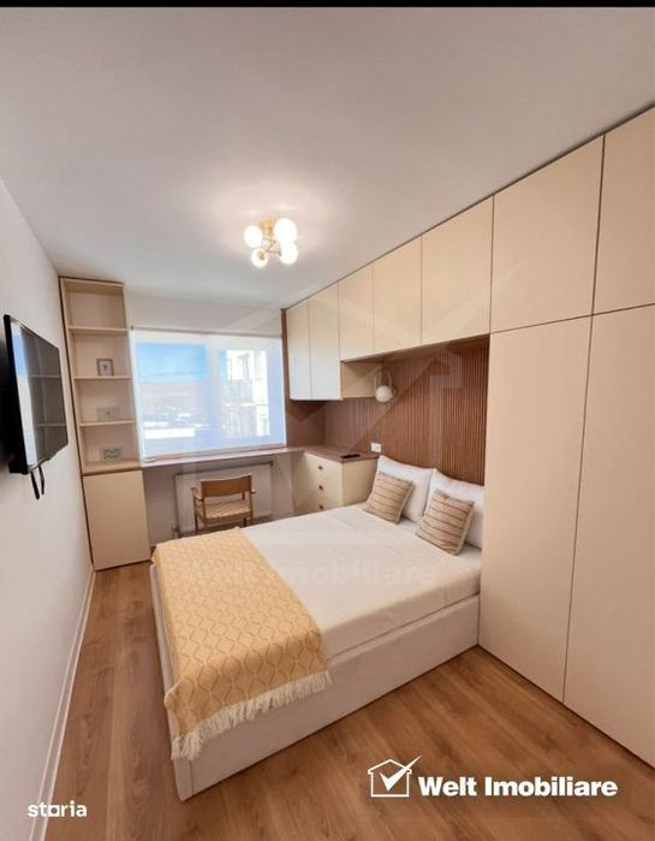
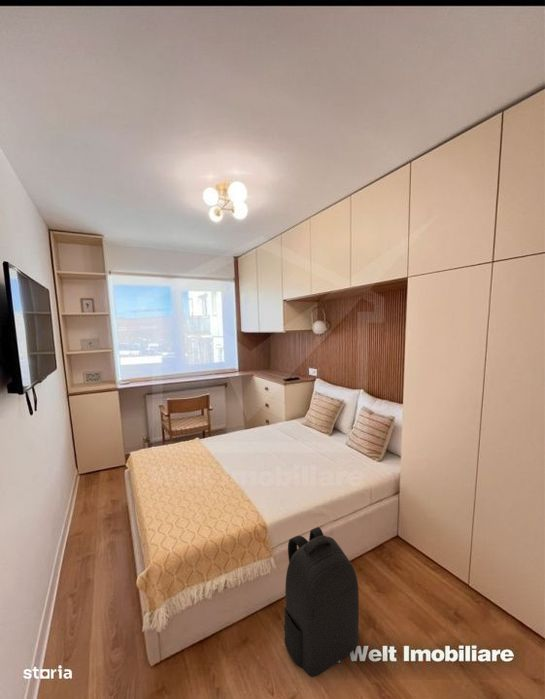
+ backpack (315, 584)
